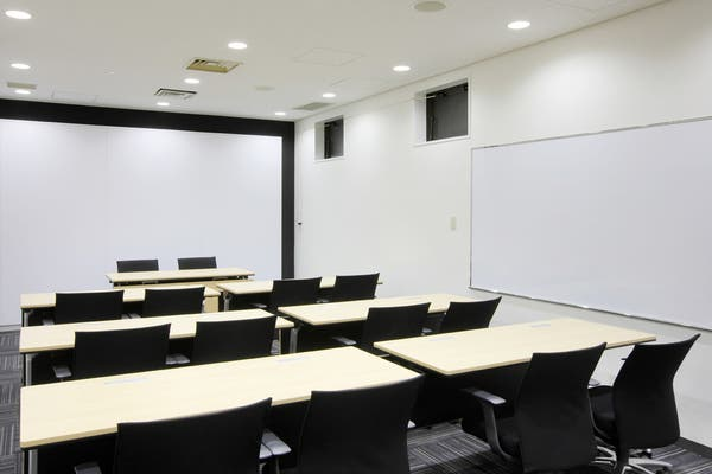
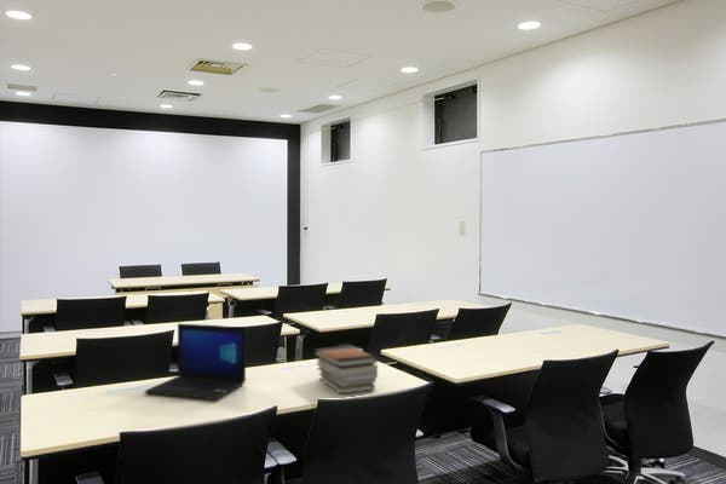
+ book stack (345, 368)
+ laptop (196, 358)
